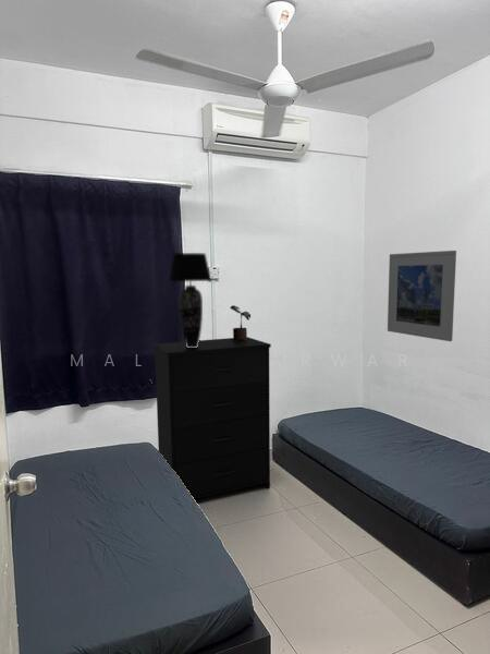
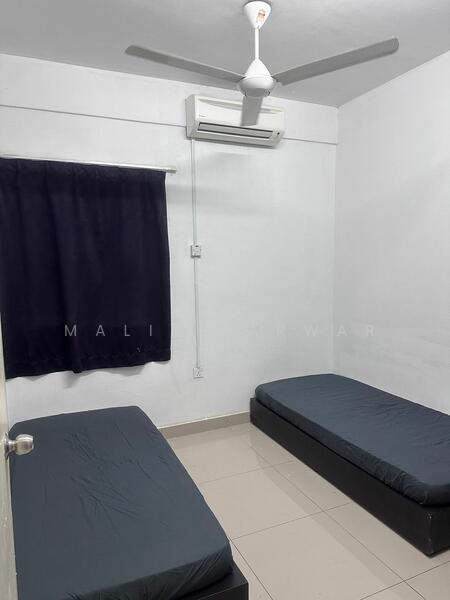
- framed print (418, 294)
- dresser (212, 416)
- table lamp (191, 300)
- potted plant (241, 323)
